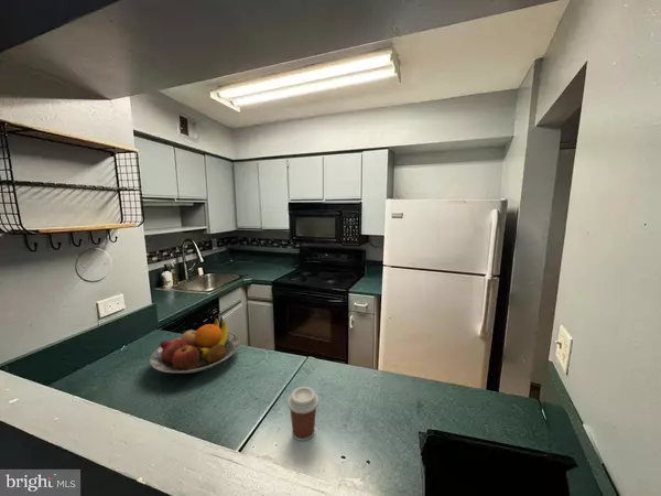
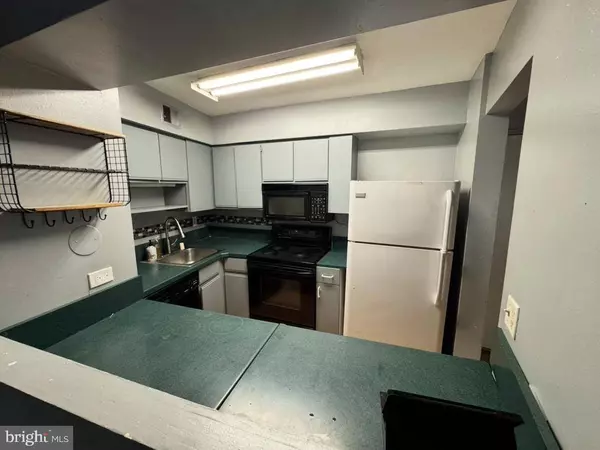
- coffee cup (303, 412)
- fruit bowl (197, 345)
